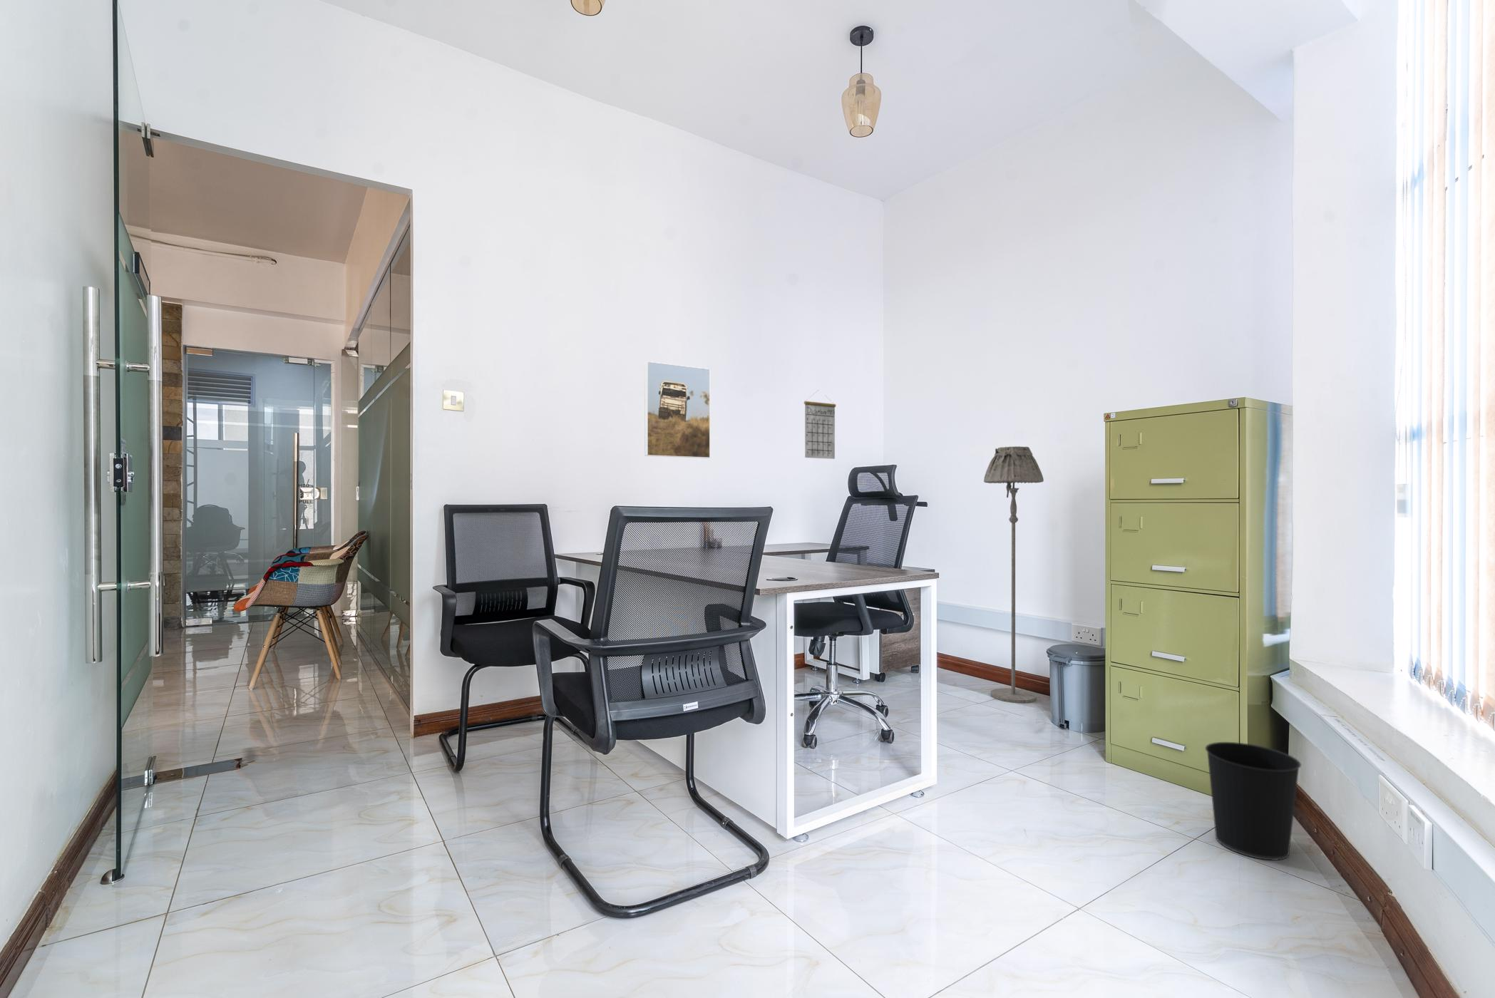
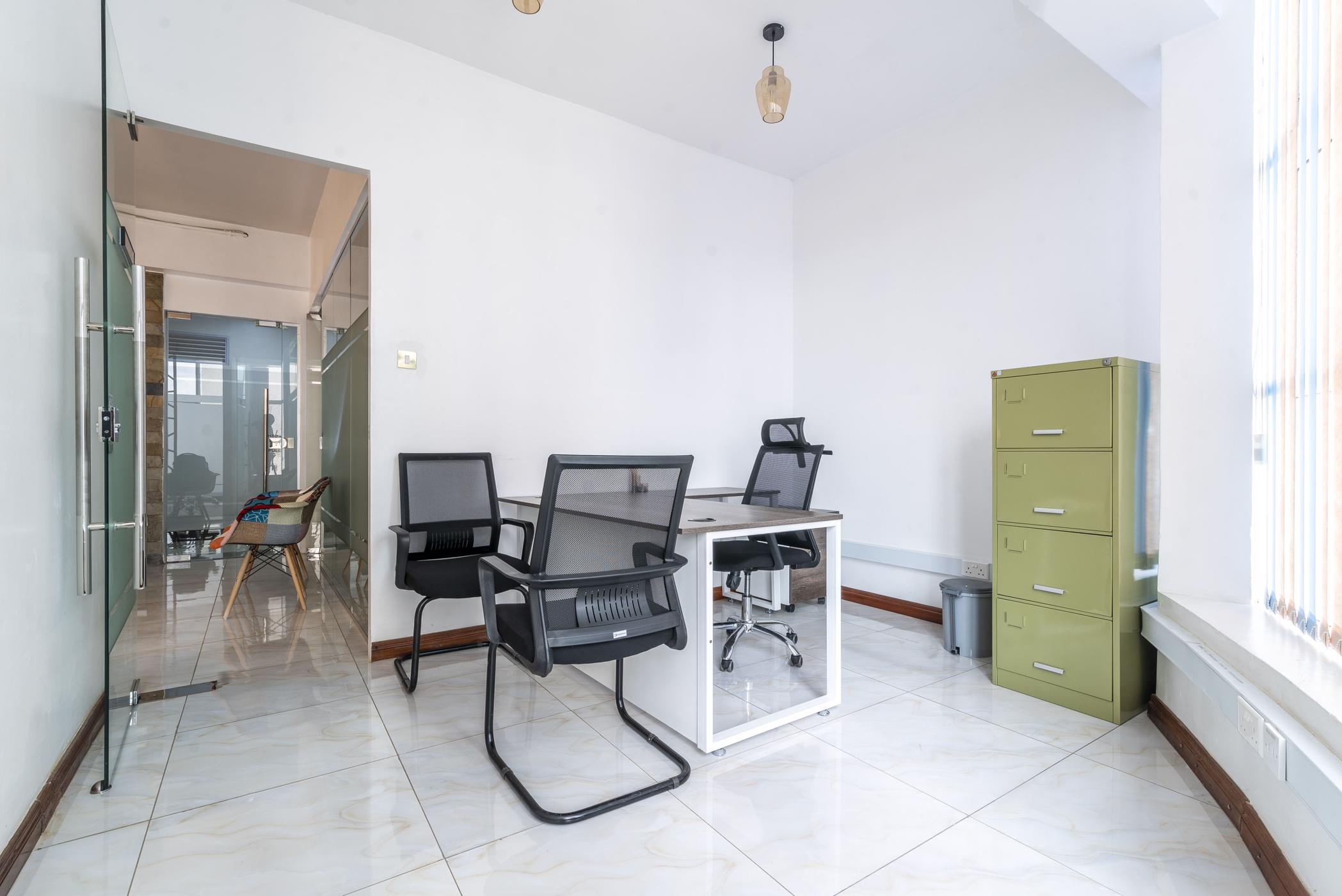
- wastebasket (1251, 800)
- calendar (820, 423)
- floor lamp (1013, 571)
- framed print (678, 411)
